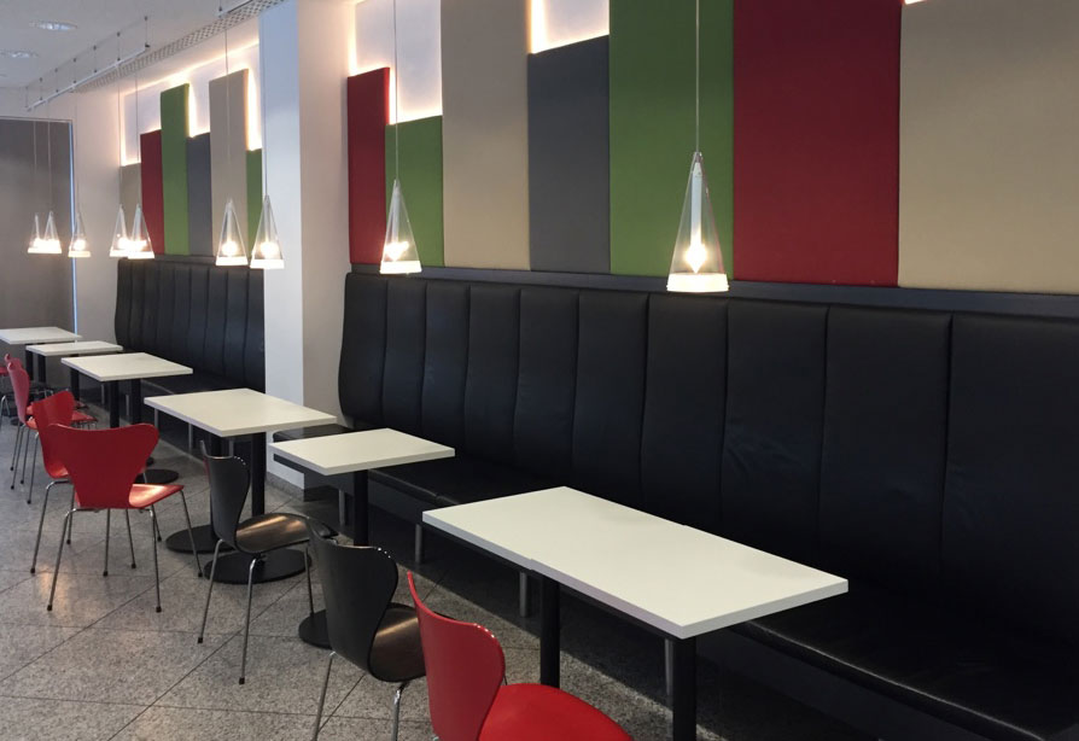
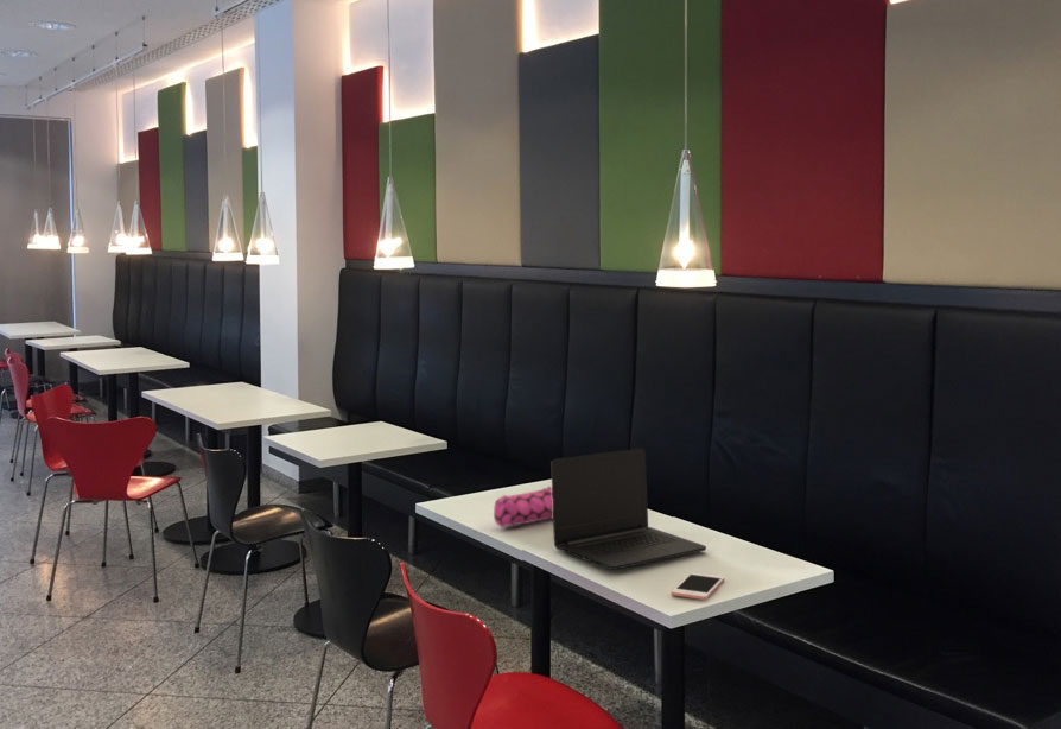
+ laptop (628, 505)
+ pencil case (526, 506)
+ cell phone (698, 585)
